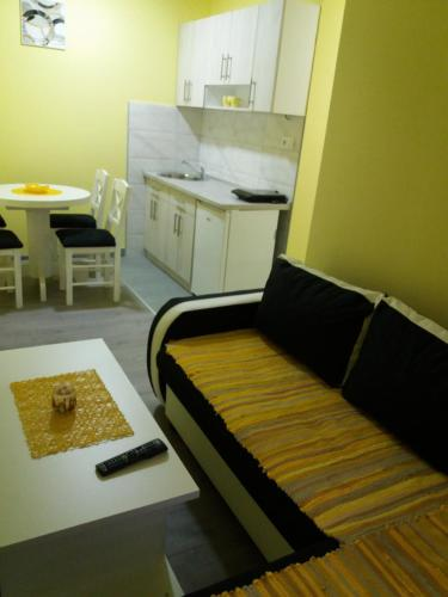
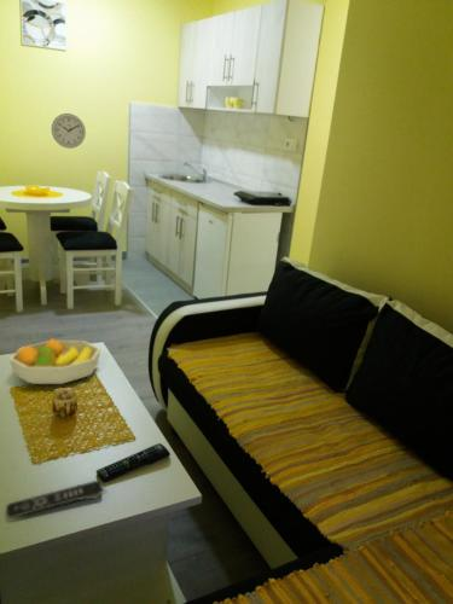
+ remote control (56, 499)
+ fruit bowl (57, 359)
+ wall clock (69, 130)
